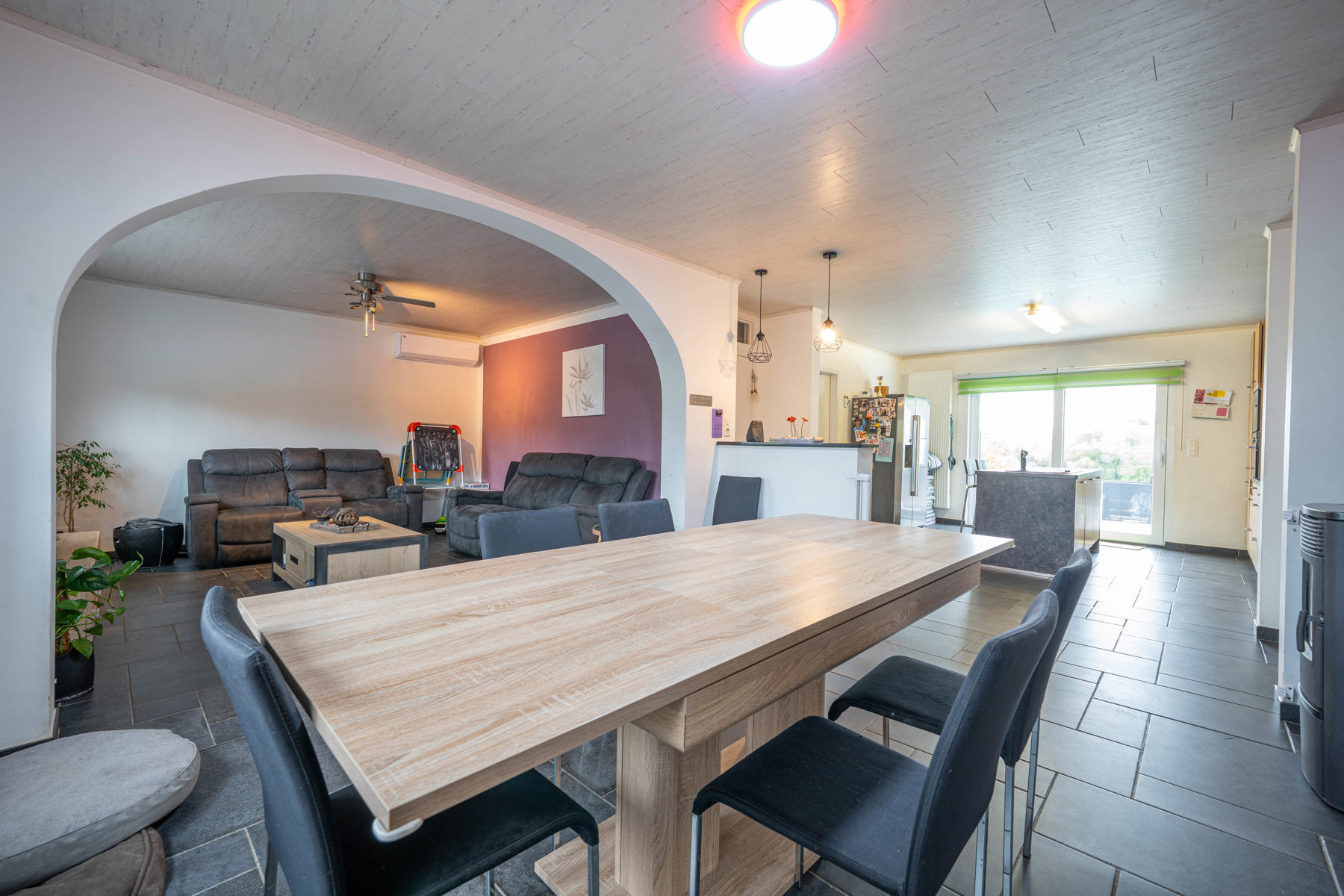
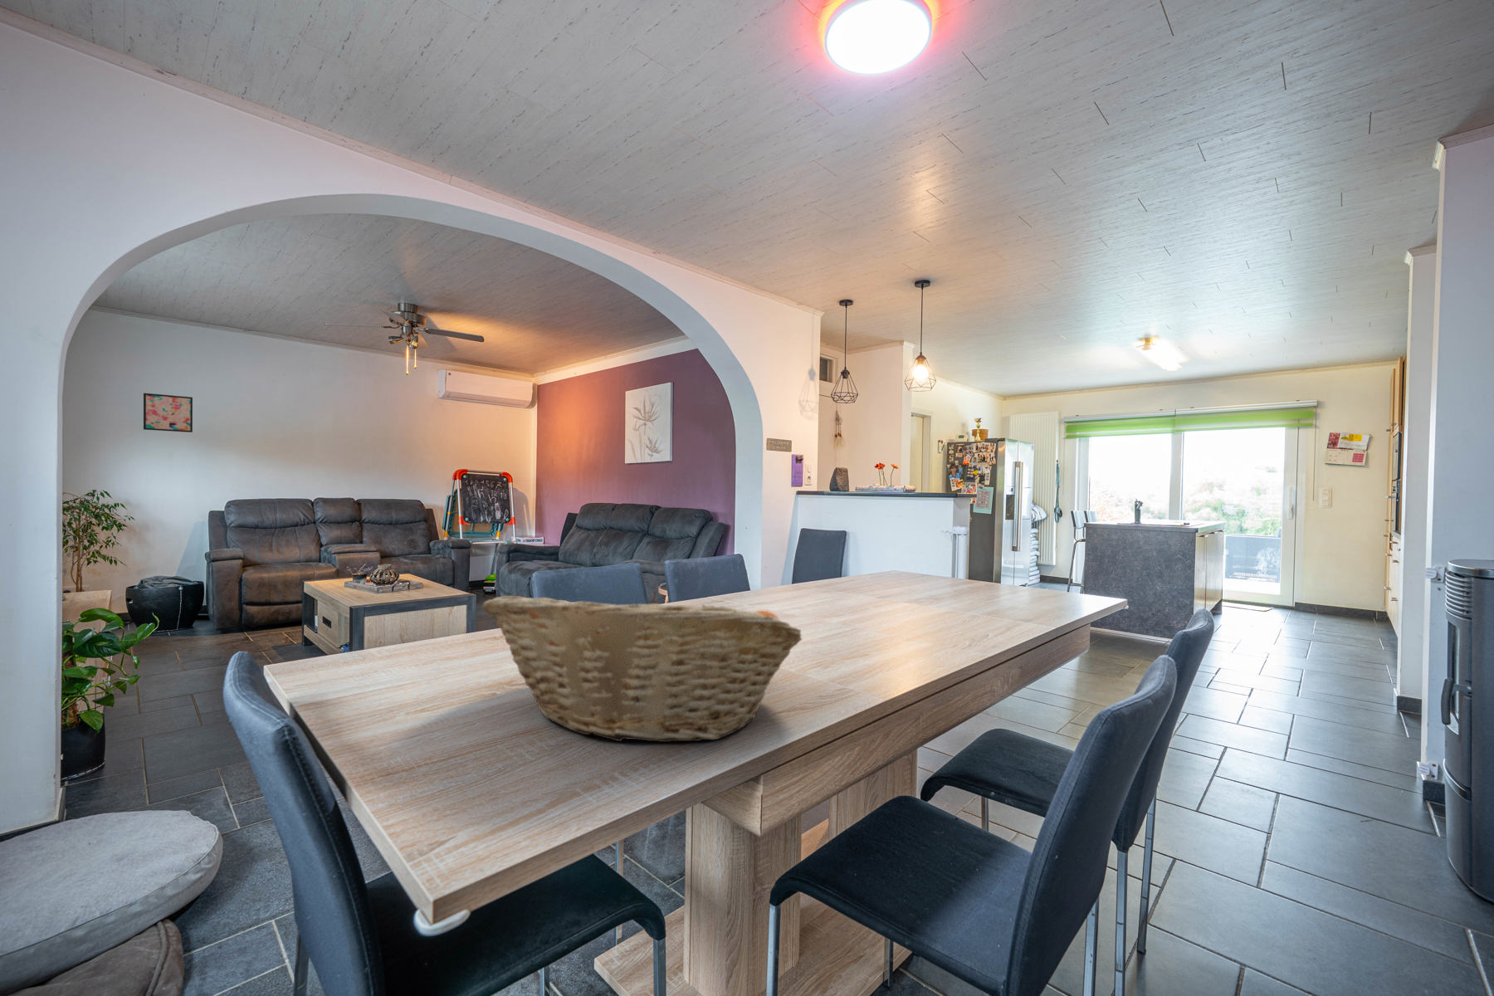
+ wall art (168, 412)
+ fruit basket (644, 647)
